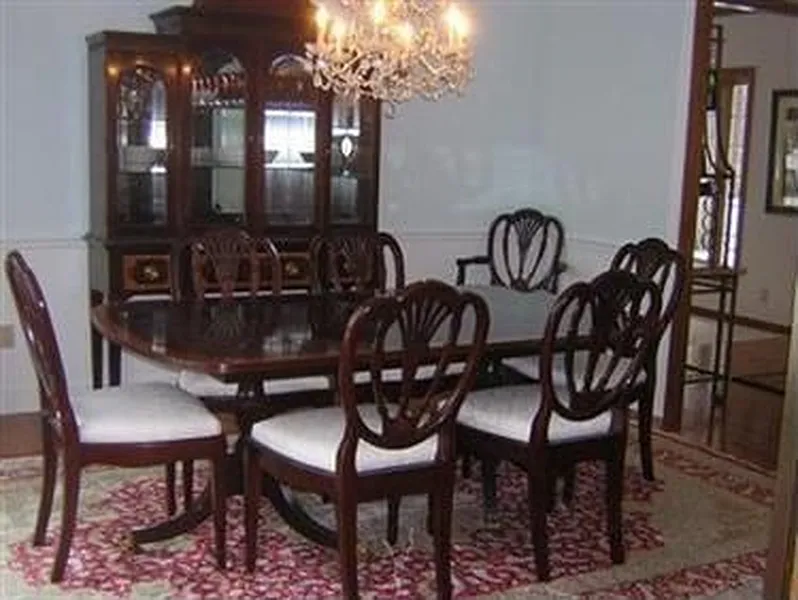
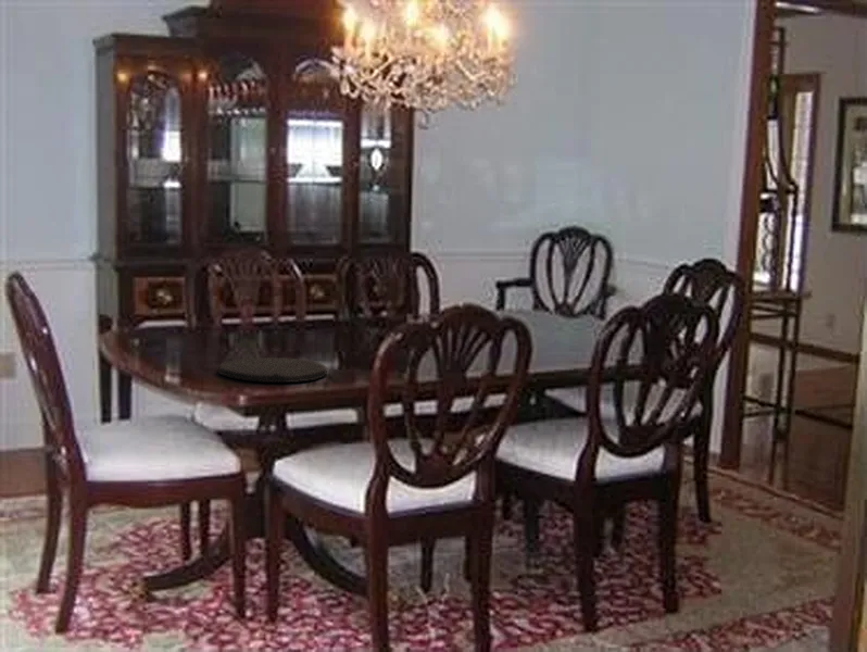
+ plate (273, 367)
